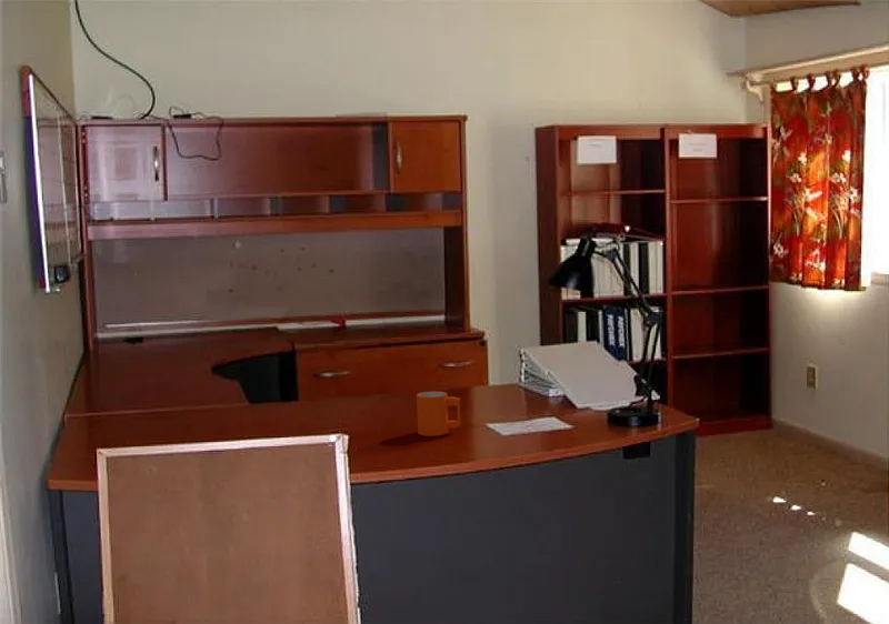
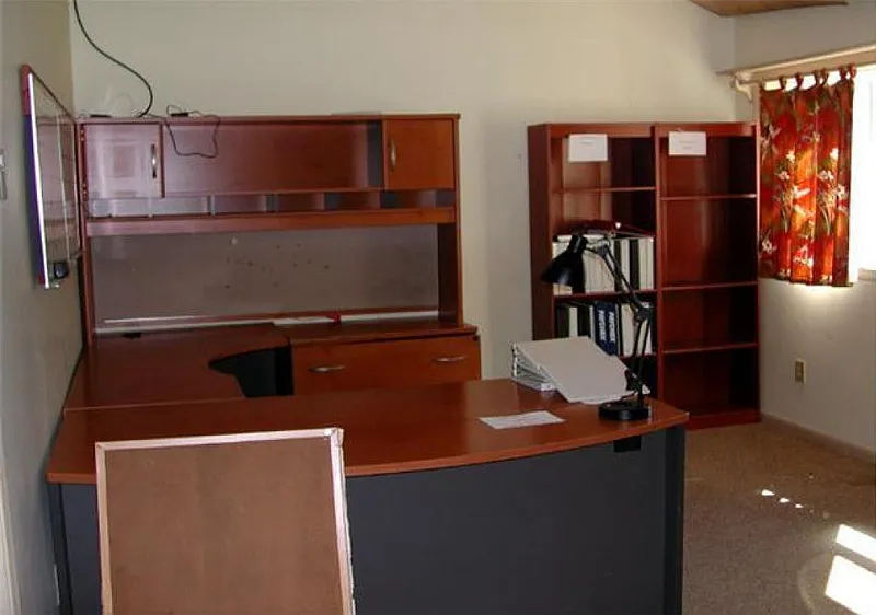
- mug (437, 412)
